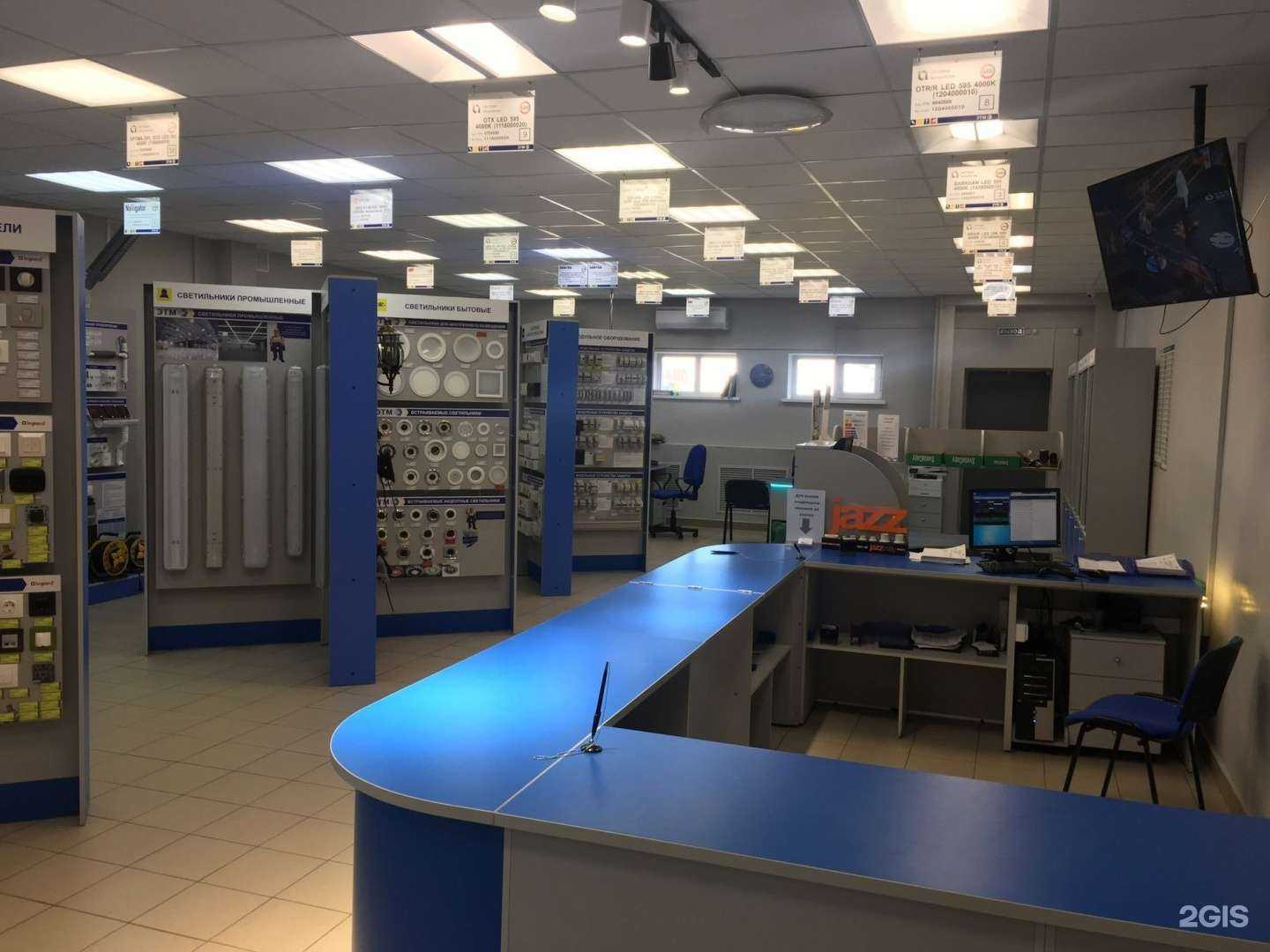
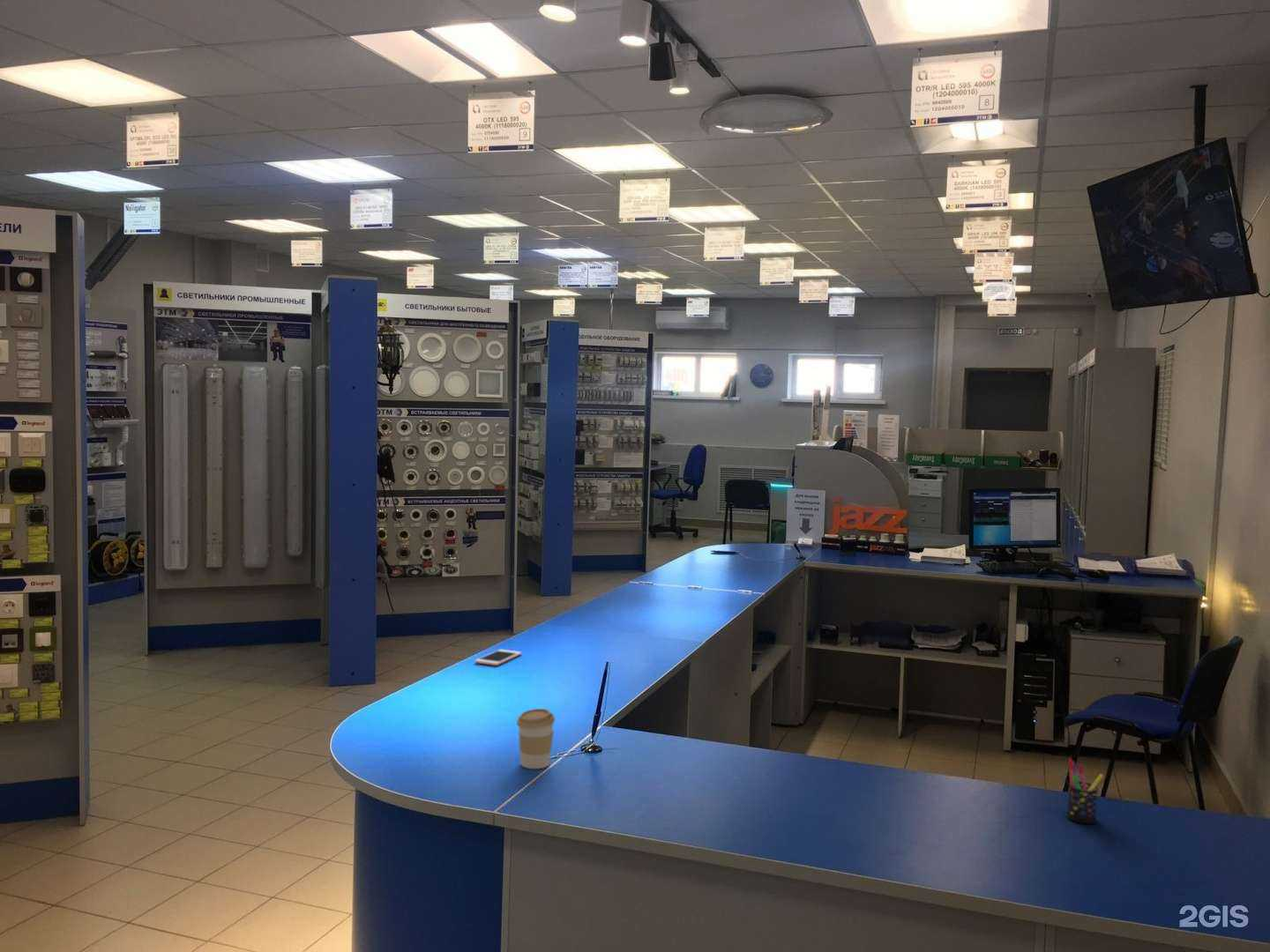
+ cell phone (498, 657)
+ coffee cup (535, 738)
+ pen holder (1080, 791)
